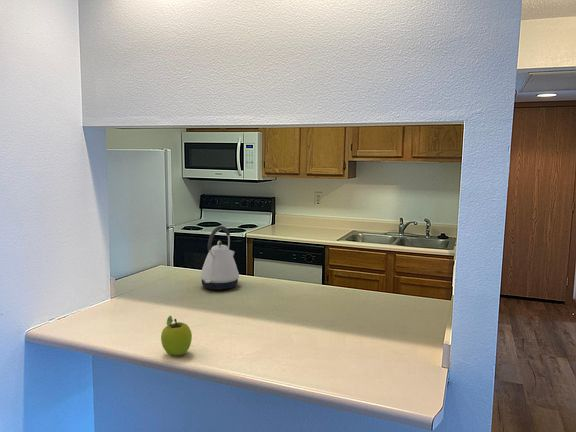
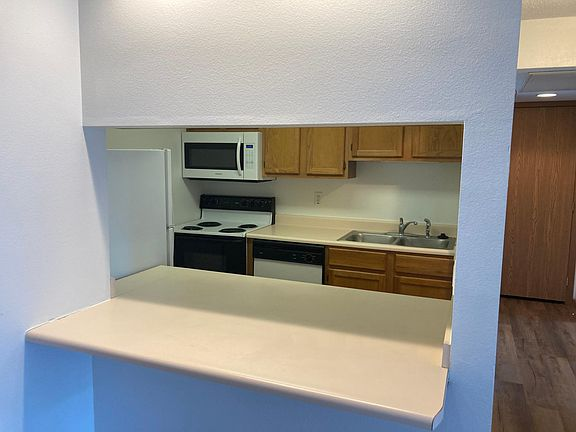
- kettle (220, 256)
- fruit (175, 335)
